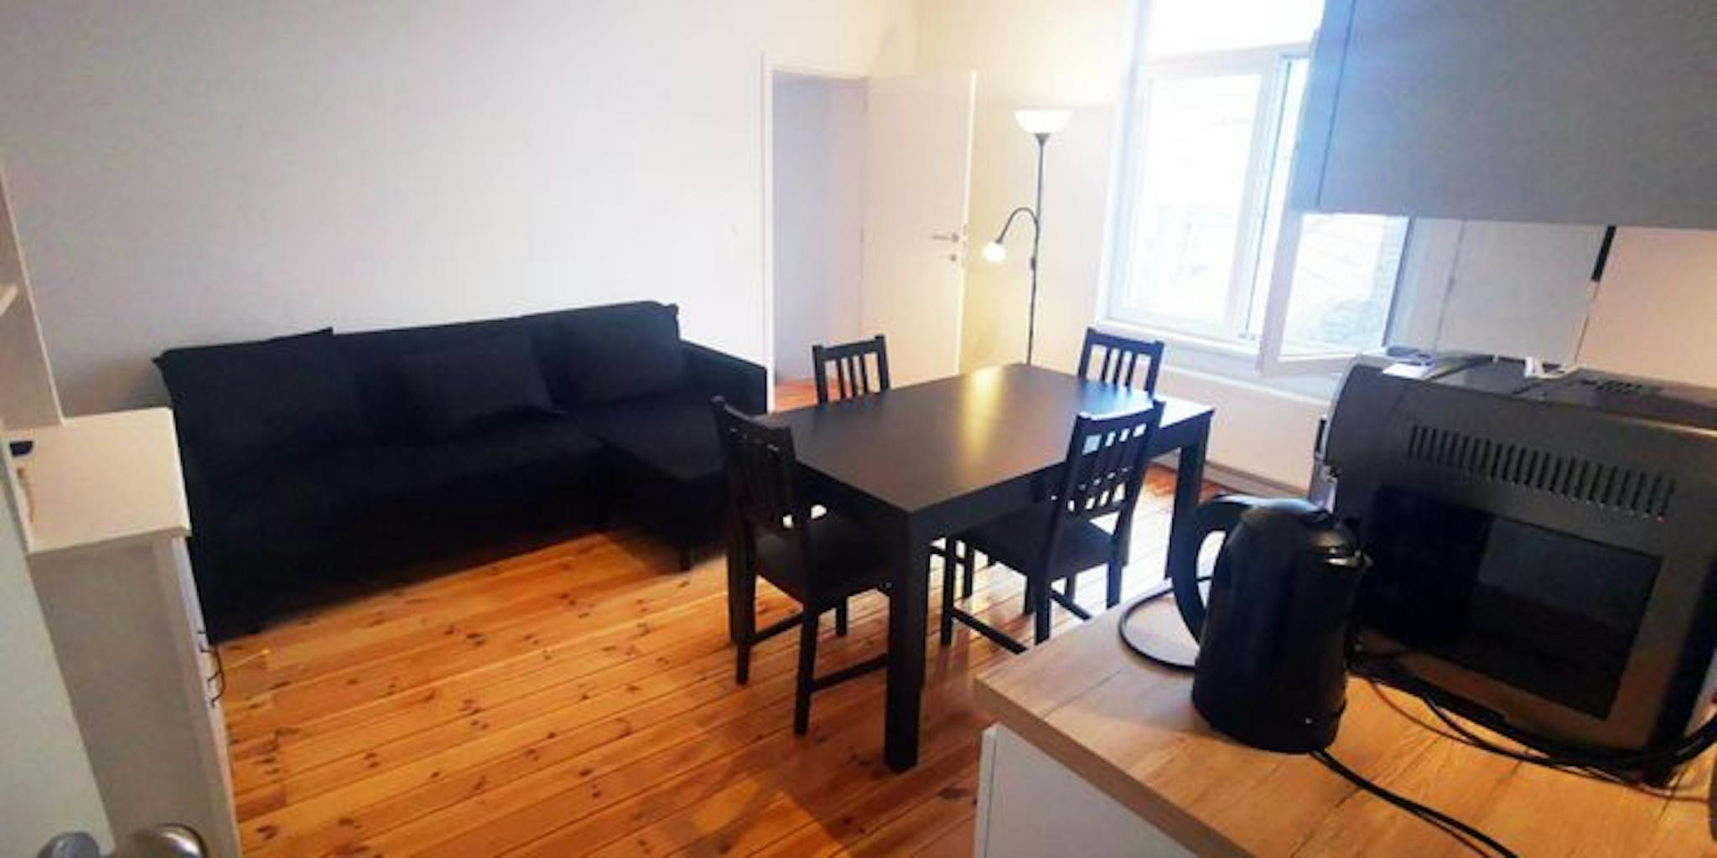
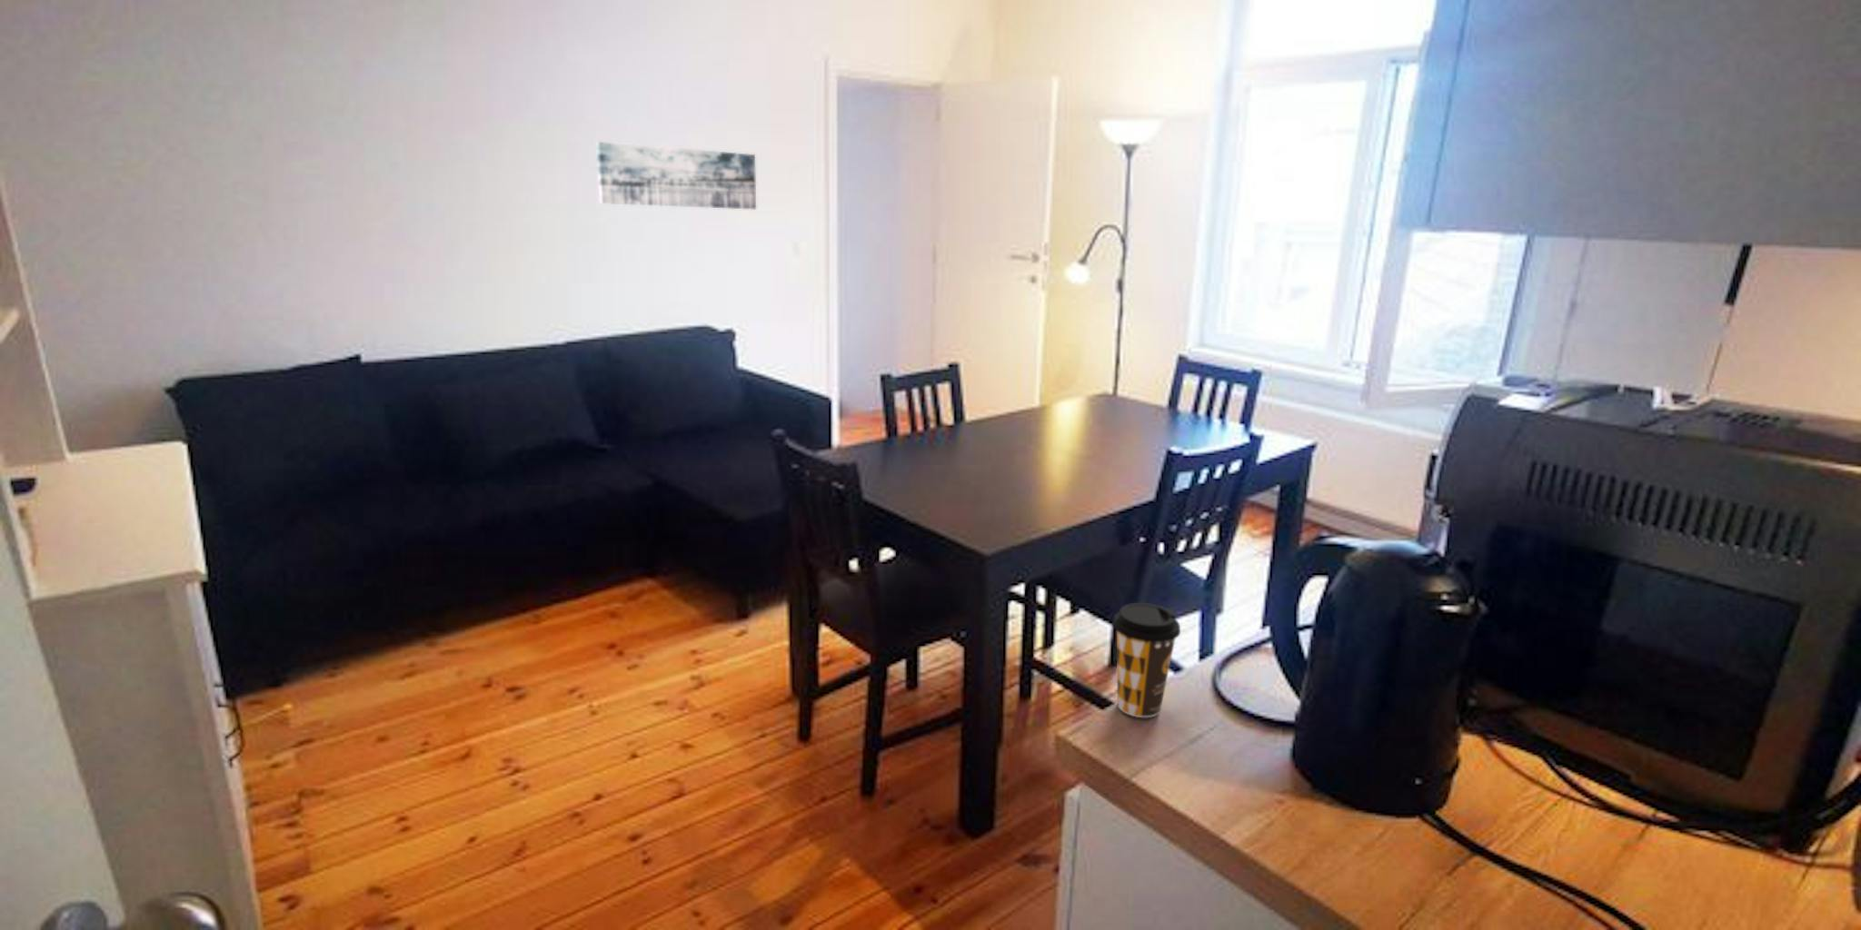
+ wall art (680, 177)
+ coffee cup (1142, 661)
